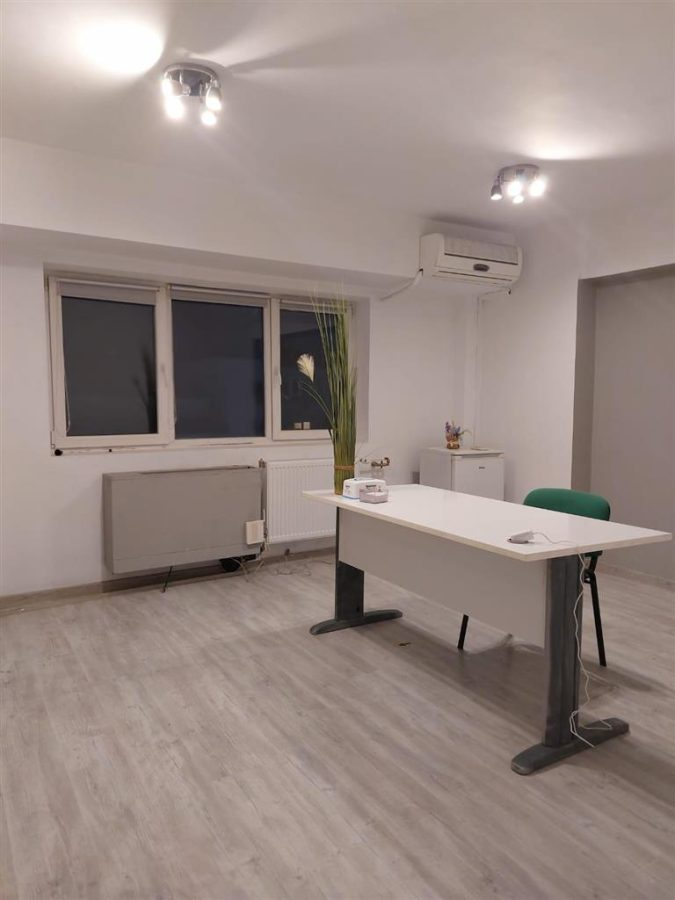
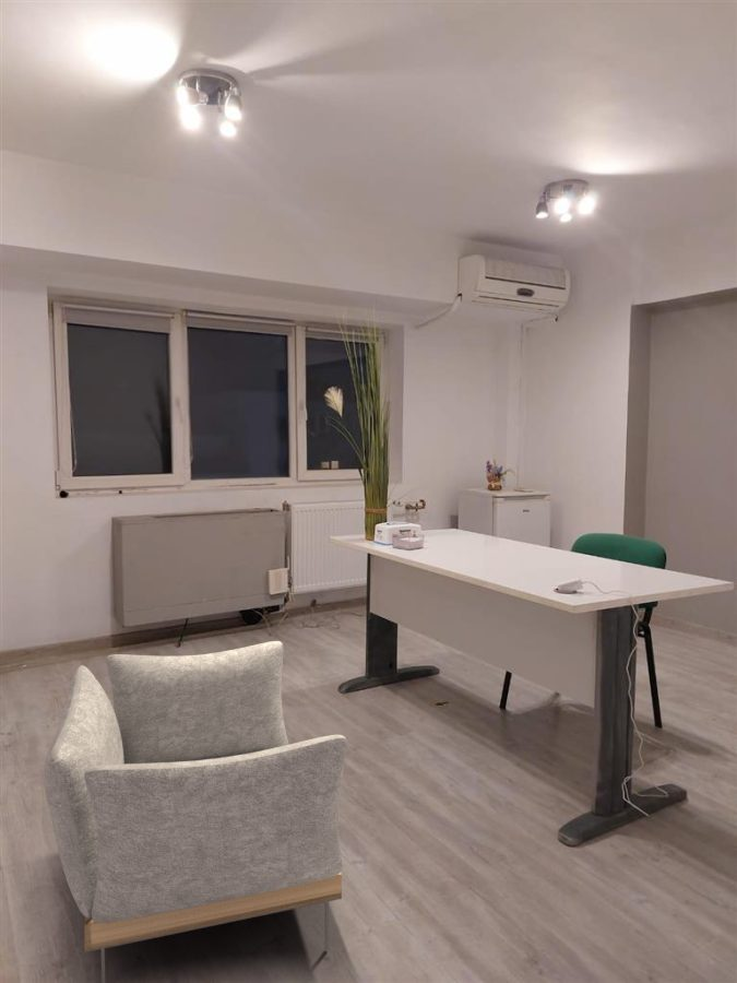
+ armchair (191, 791)
